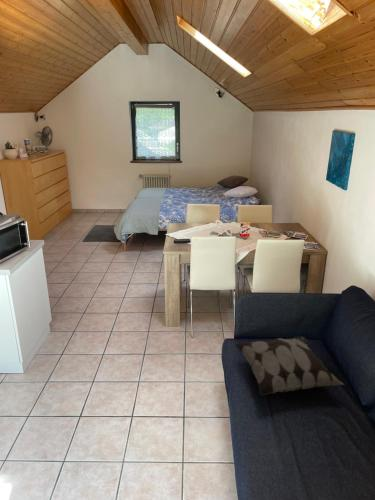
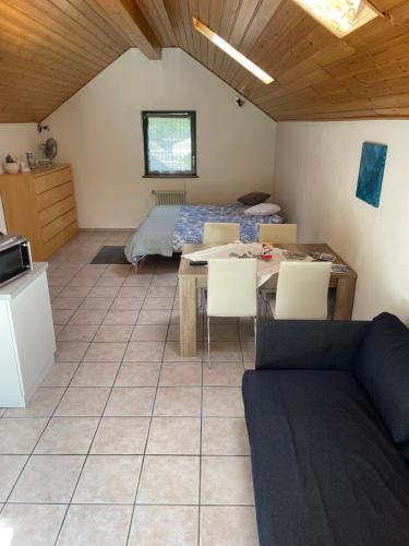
- decorative pillow (285, 361)
